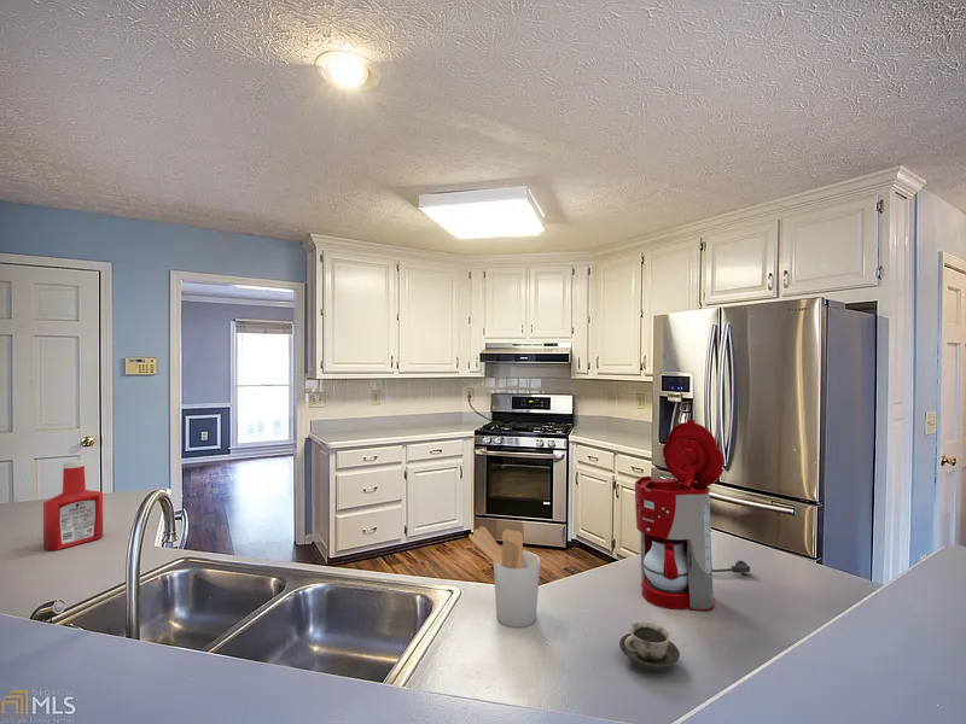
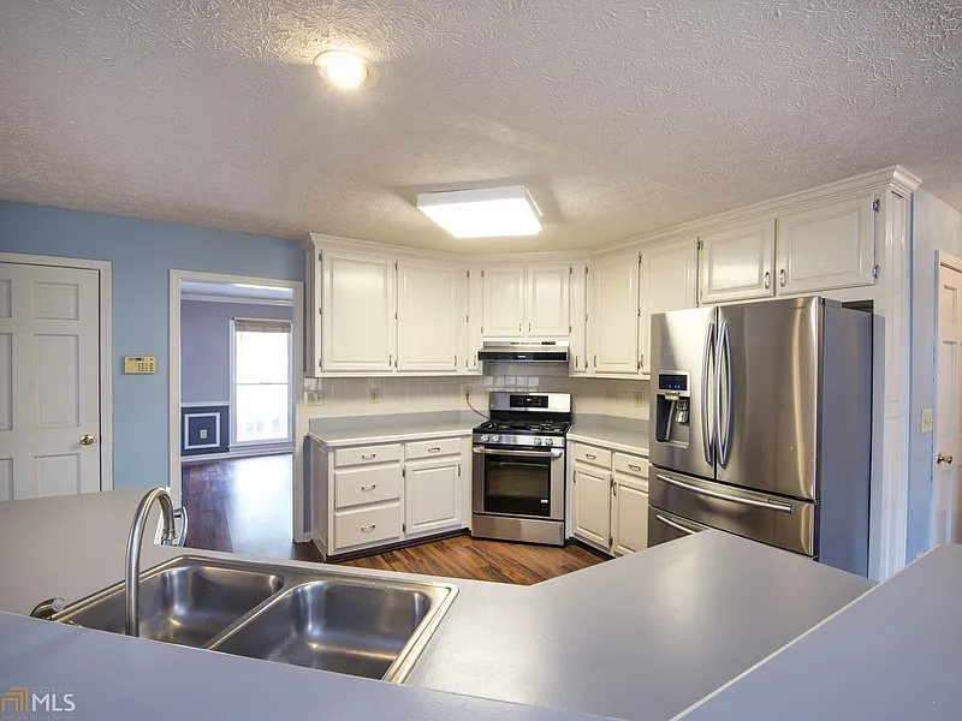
- coffee maker (687, 500)
- utensil holder (504, 572)
- soap bottle (74, 501)
- cup (648, 646)
